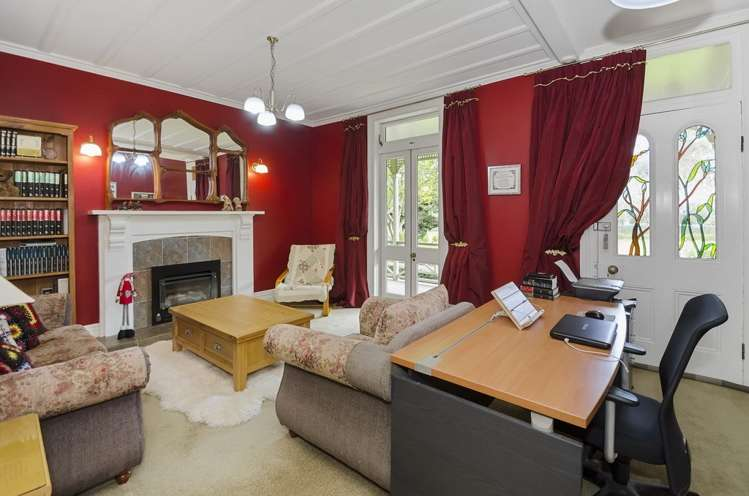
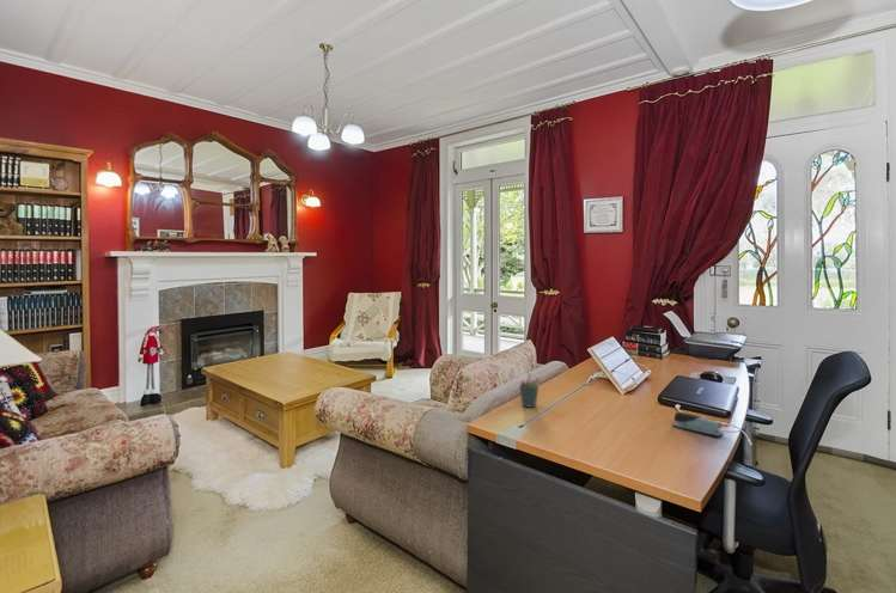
+ pen holder (529, 390)
+ stapler (696, 422)
